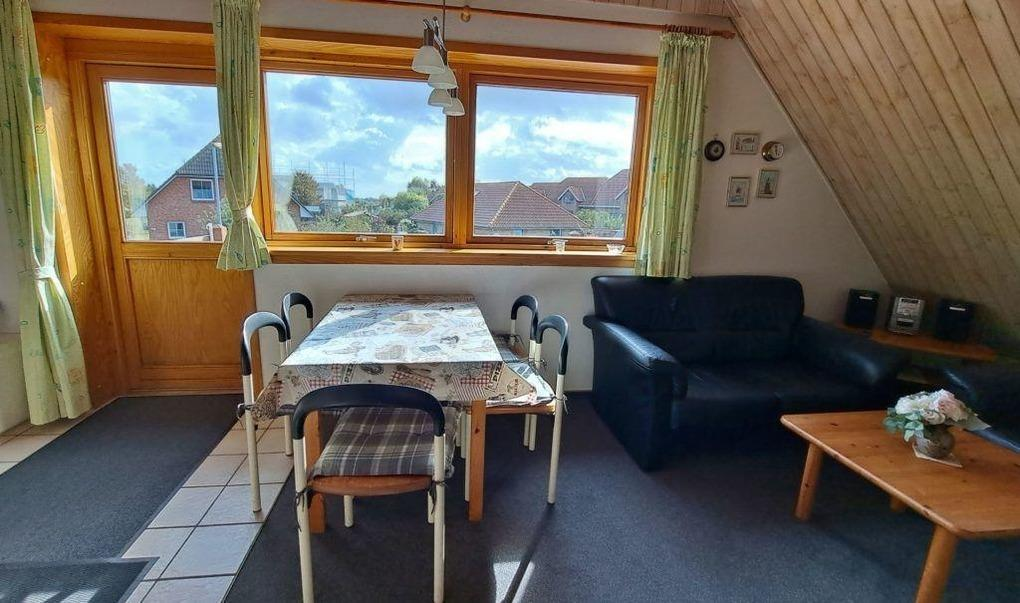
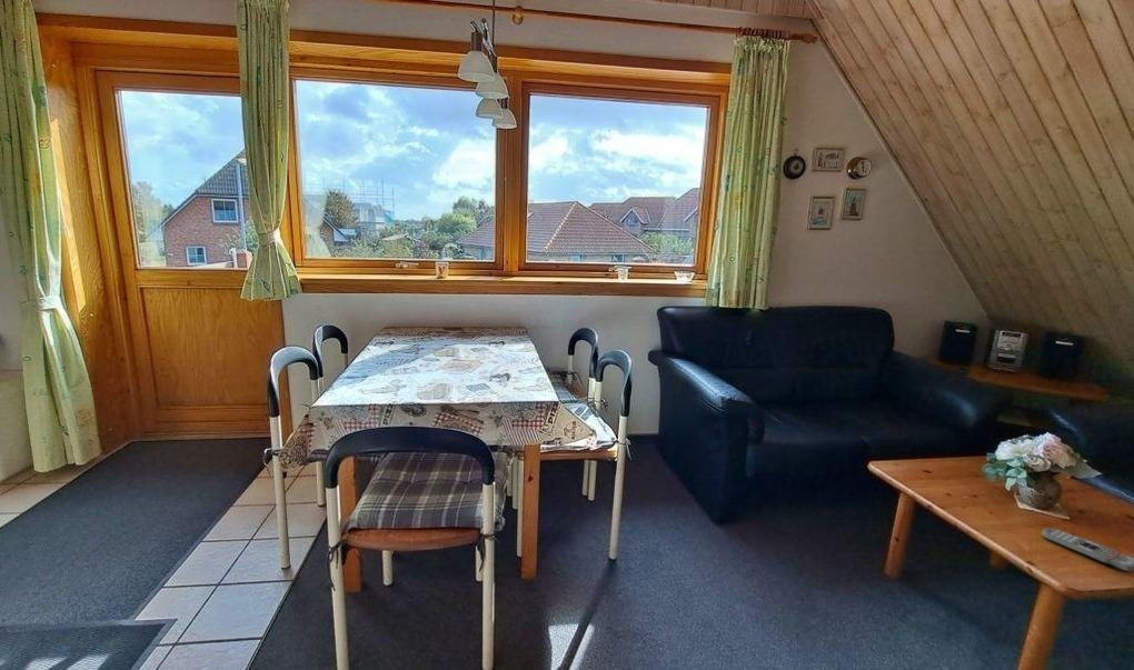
+ remote control (1087, 548)
